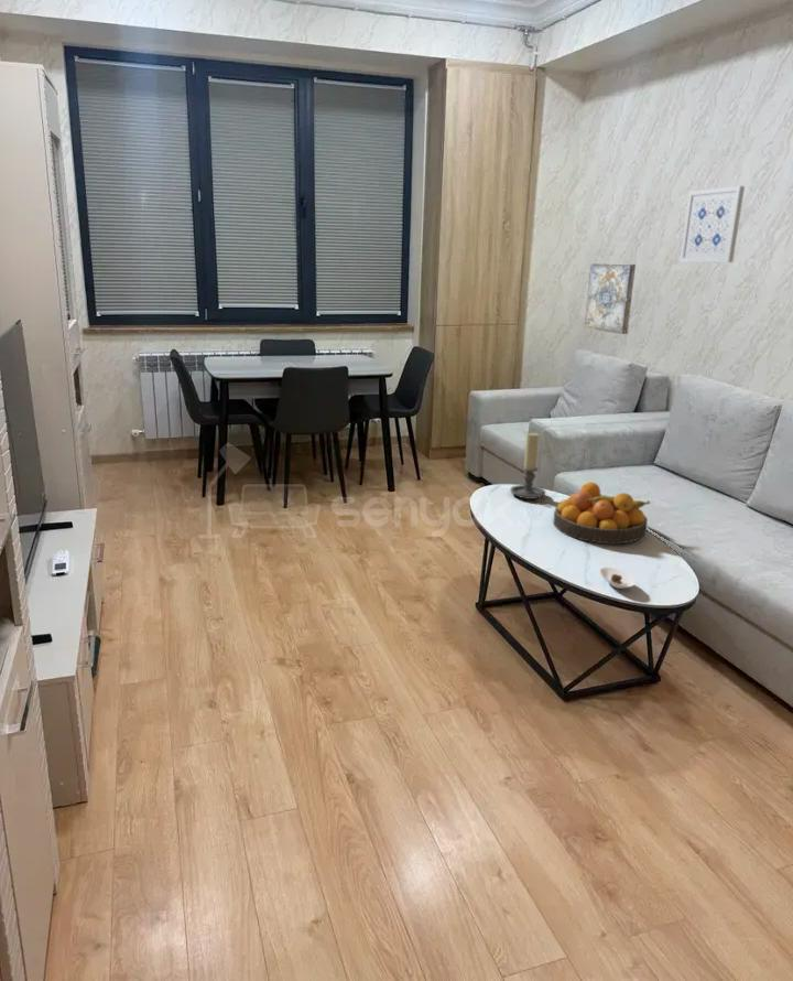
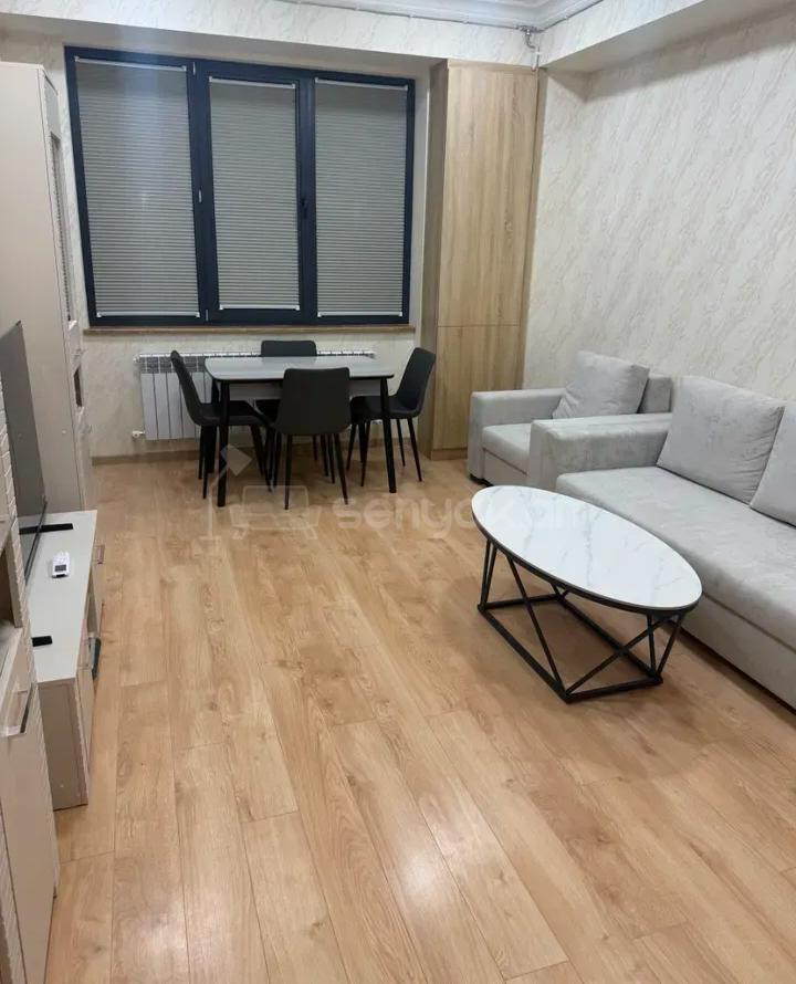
- wall art (710, 226)
- fruit bowl (600, 508)
- saucer (617, 579)
- wall art (608, 298)
- candle holder (531, 465)
